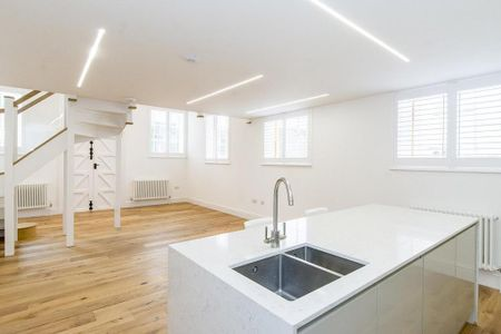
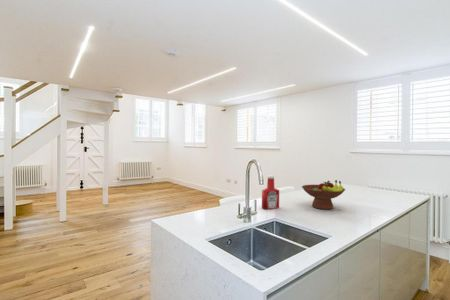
+ soap bottle (270, 191)
+ fruit bowl (322, 193)
